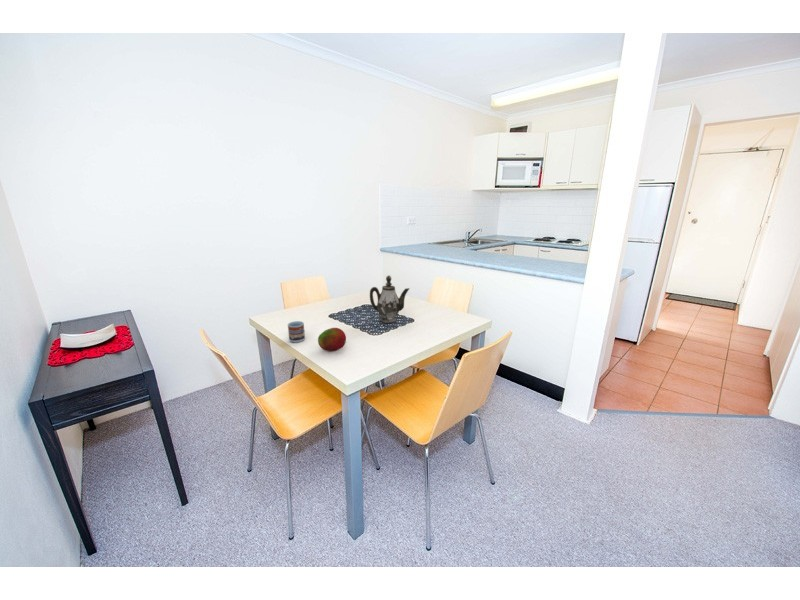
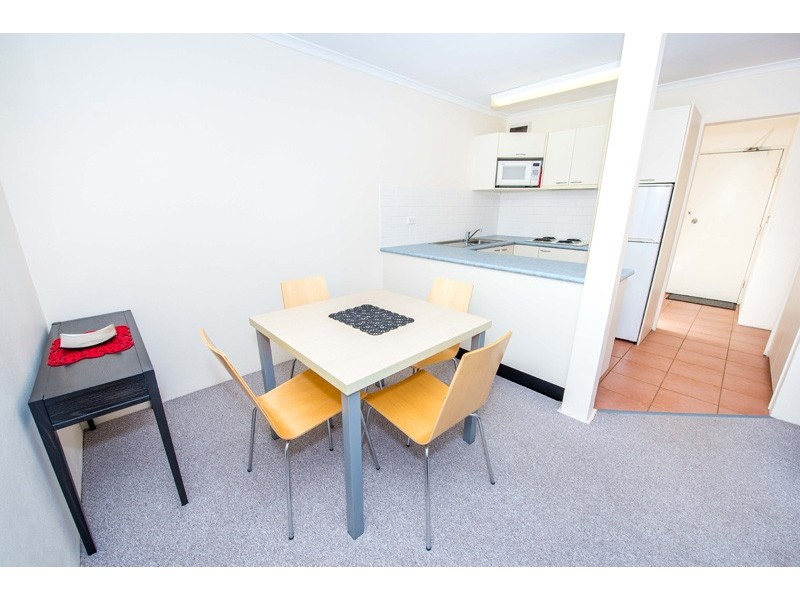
- fruit (331, 339)
- teapot (389, 298)
- cup (296, 330)
